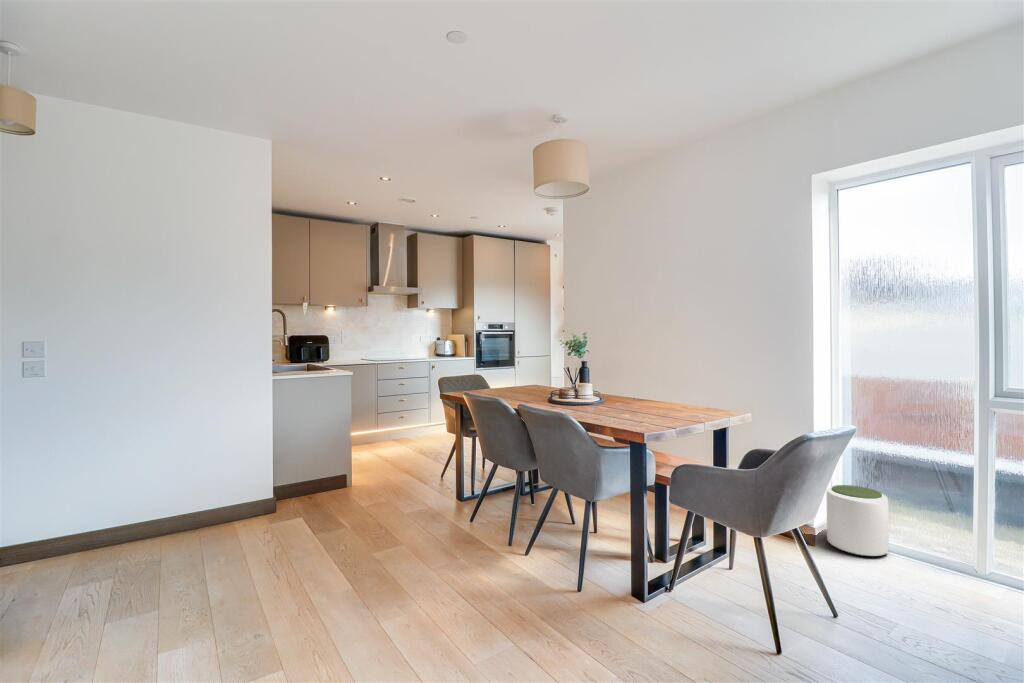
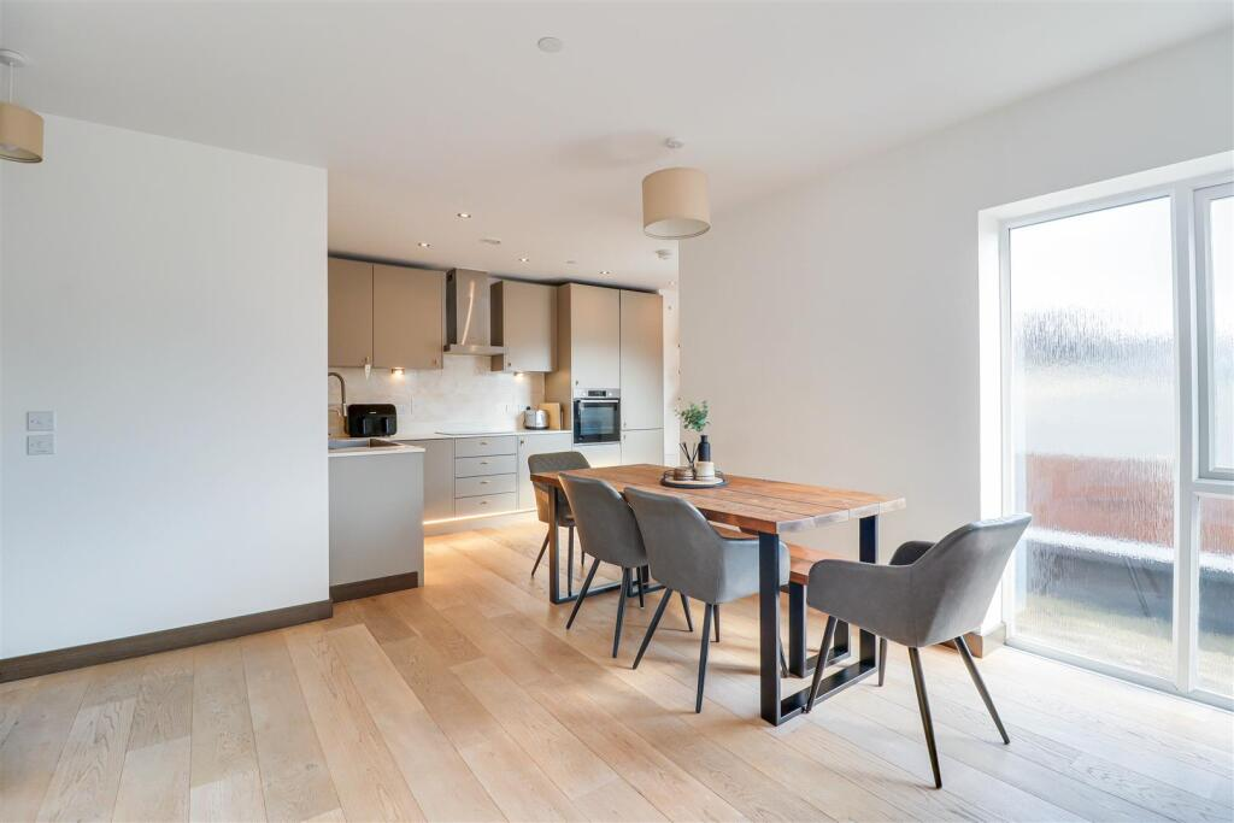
- plant pot (856, 519)
